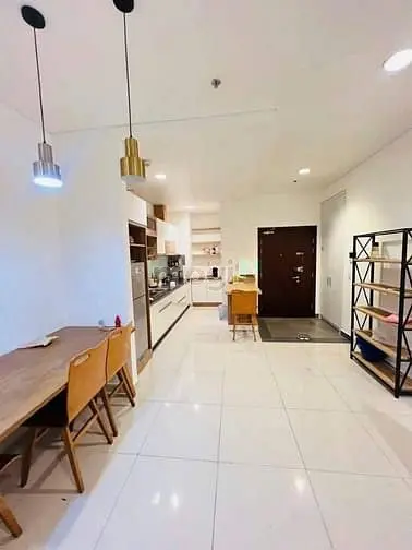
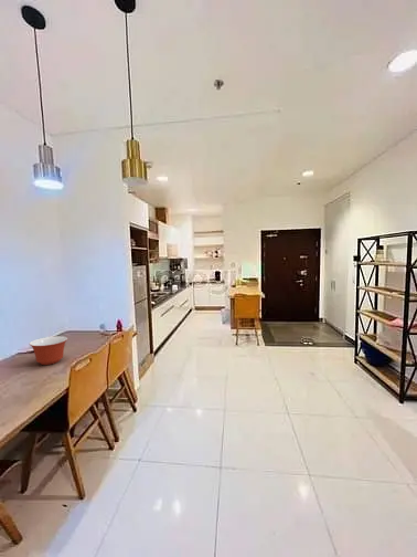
+ mixing bowl (49, 350)
